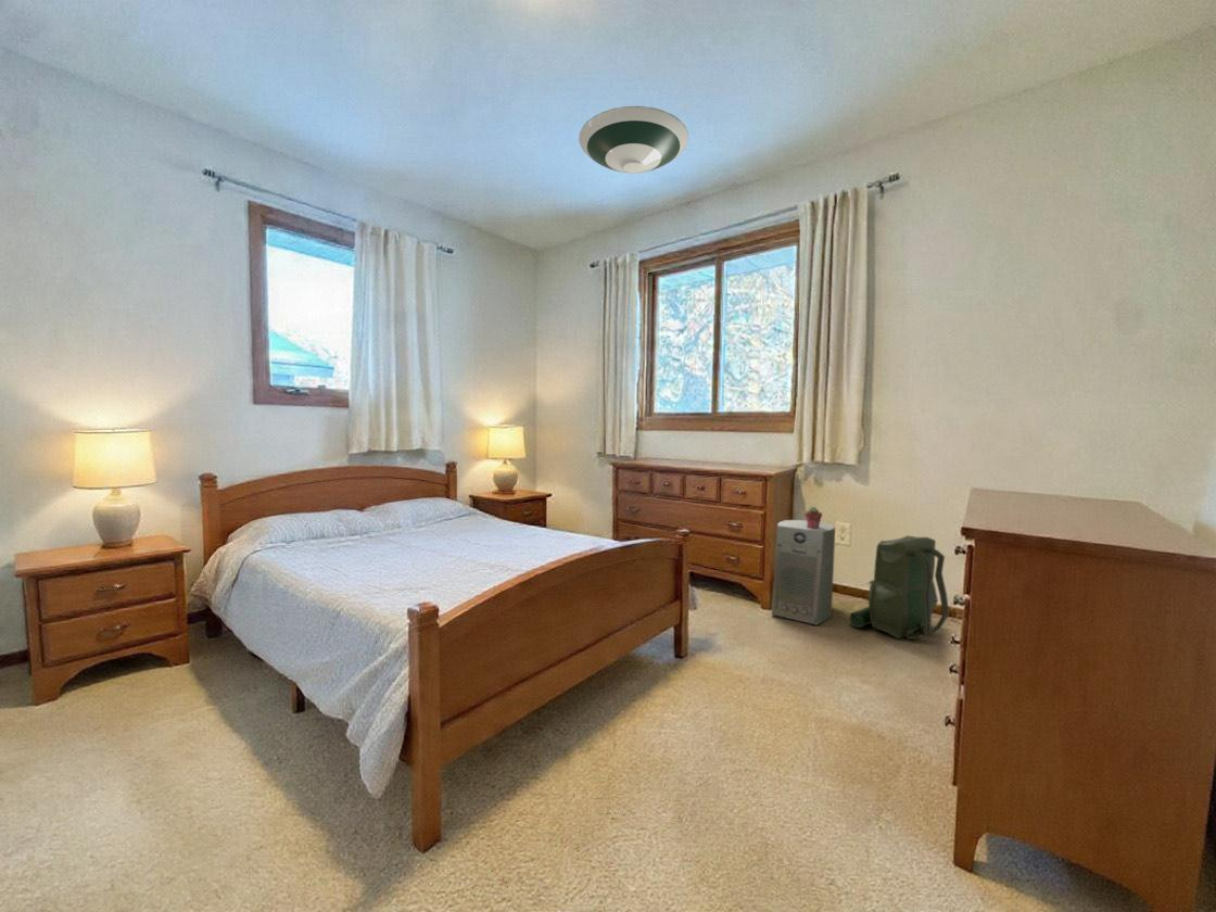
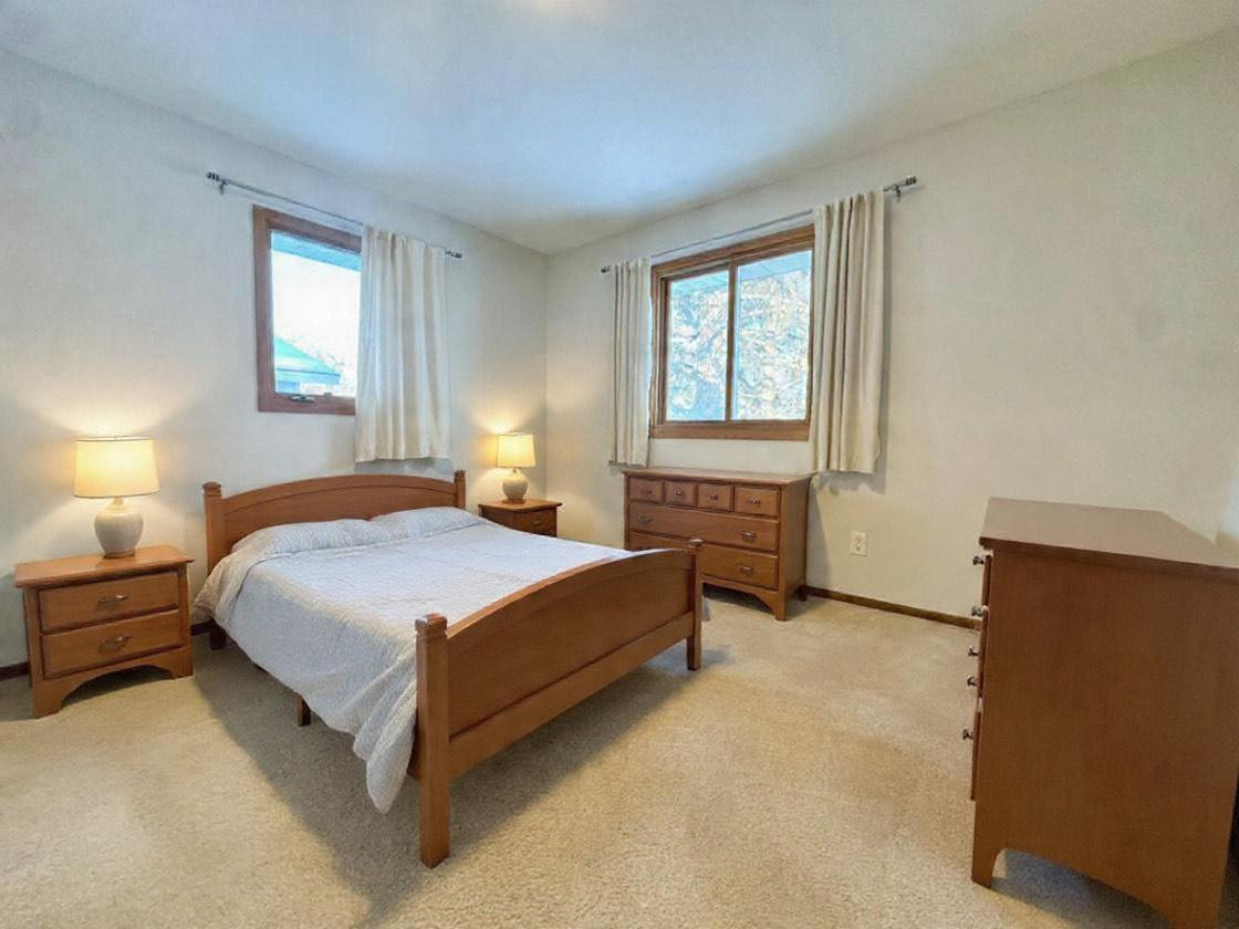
- fan (805, 568)
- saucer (633, 154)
- backpack (900, 582)
- potted succulent (813, 516)
